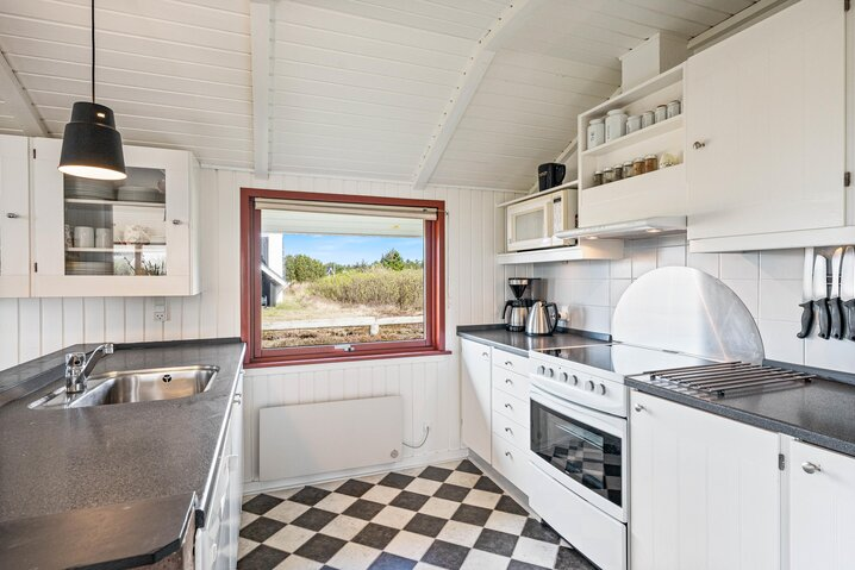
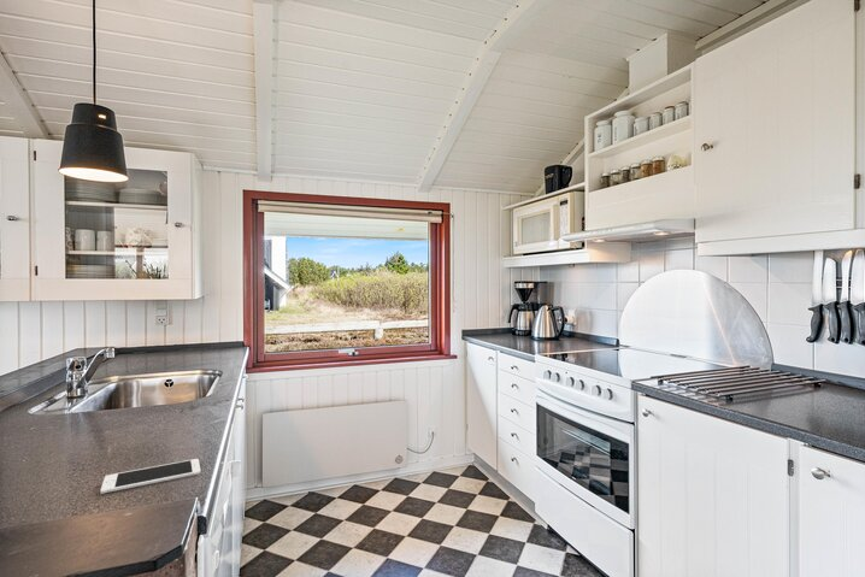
+ cell phone (153, 475)
